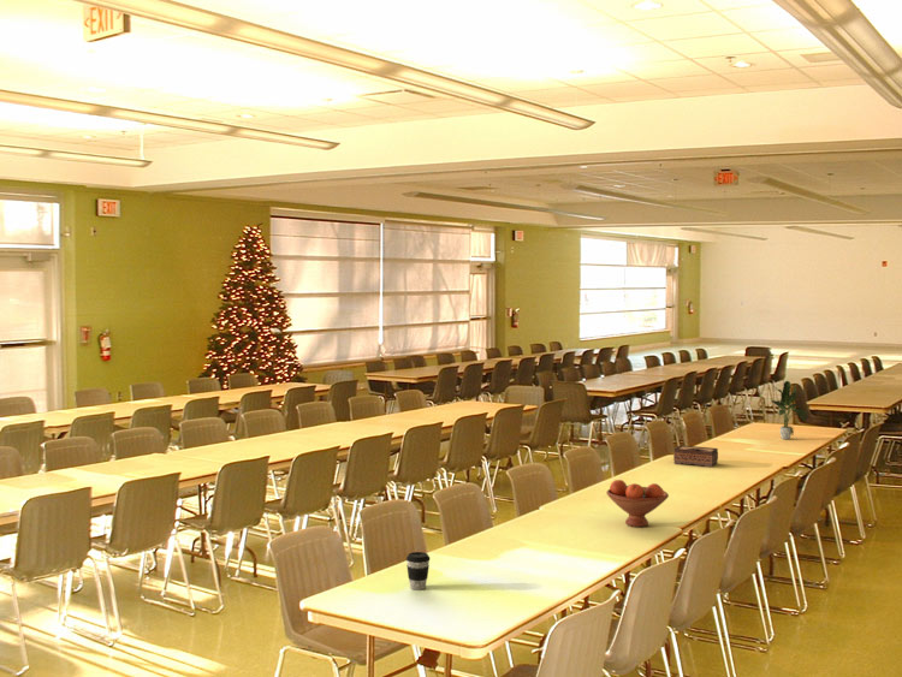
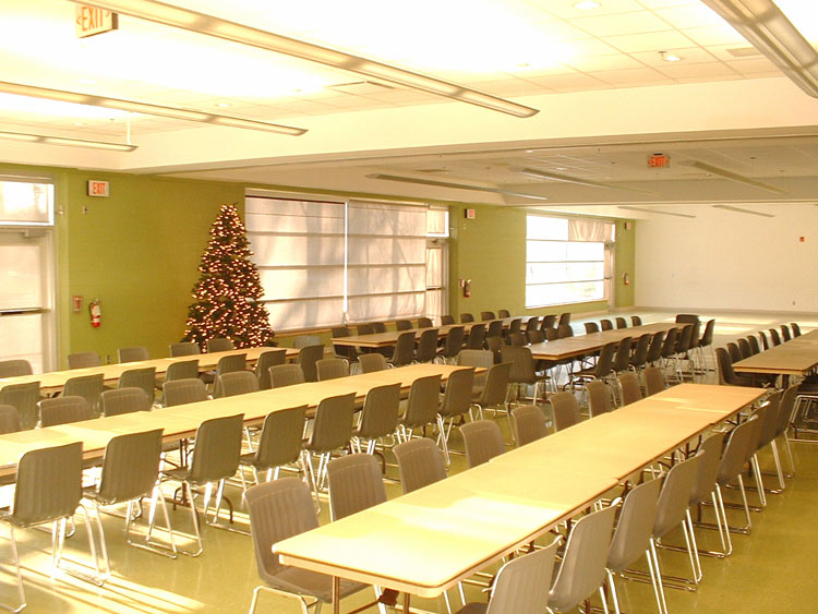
- tissue box (695, 456)
- potted plant (788, 410)
- coffee cup (417, 570)
- fruit bowl (636, 501)
